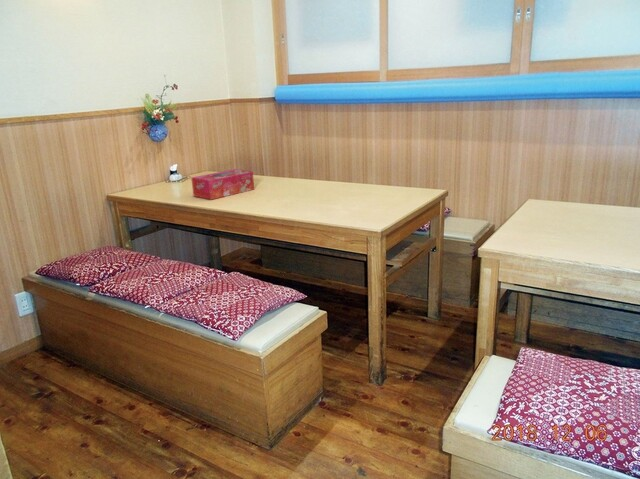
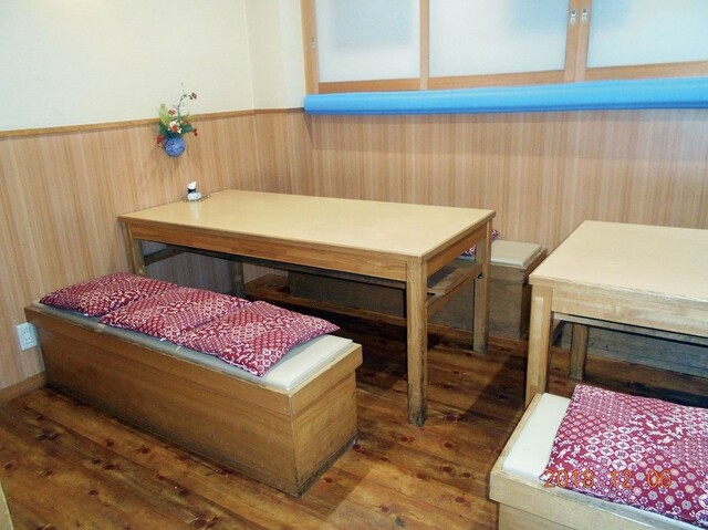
- tissue box (223, 183)
